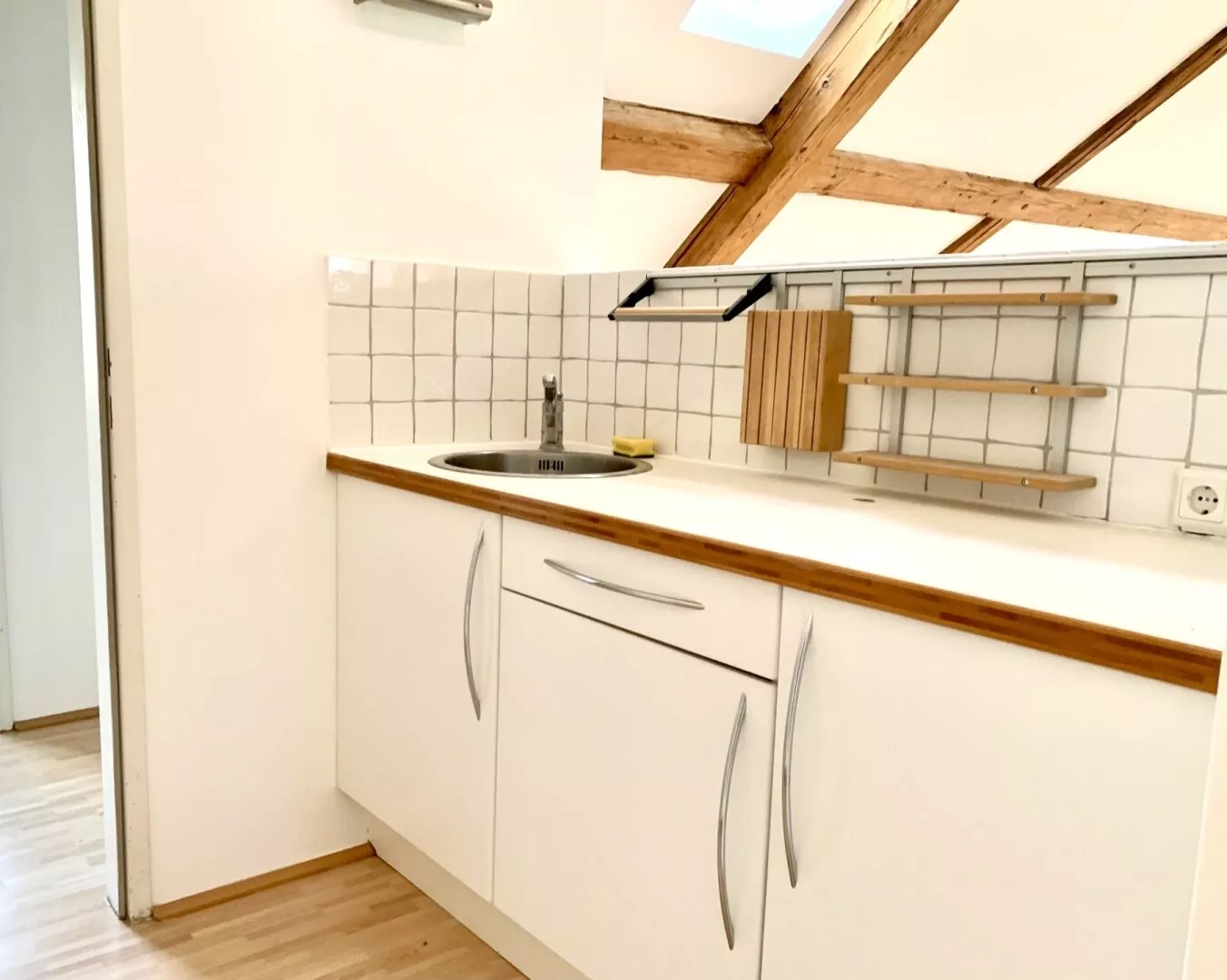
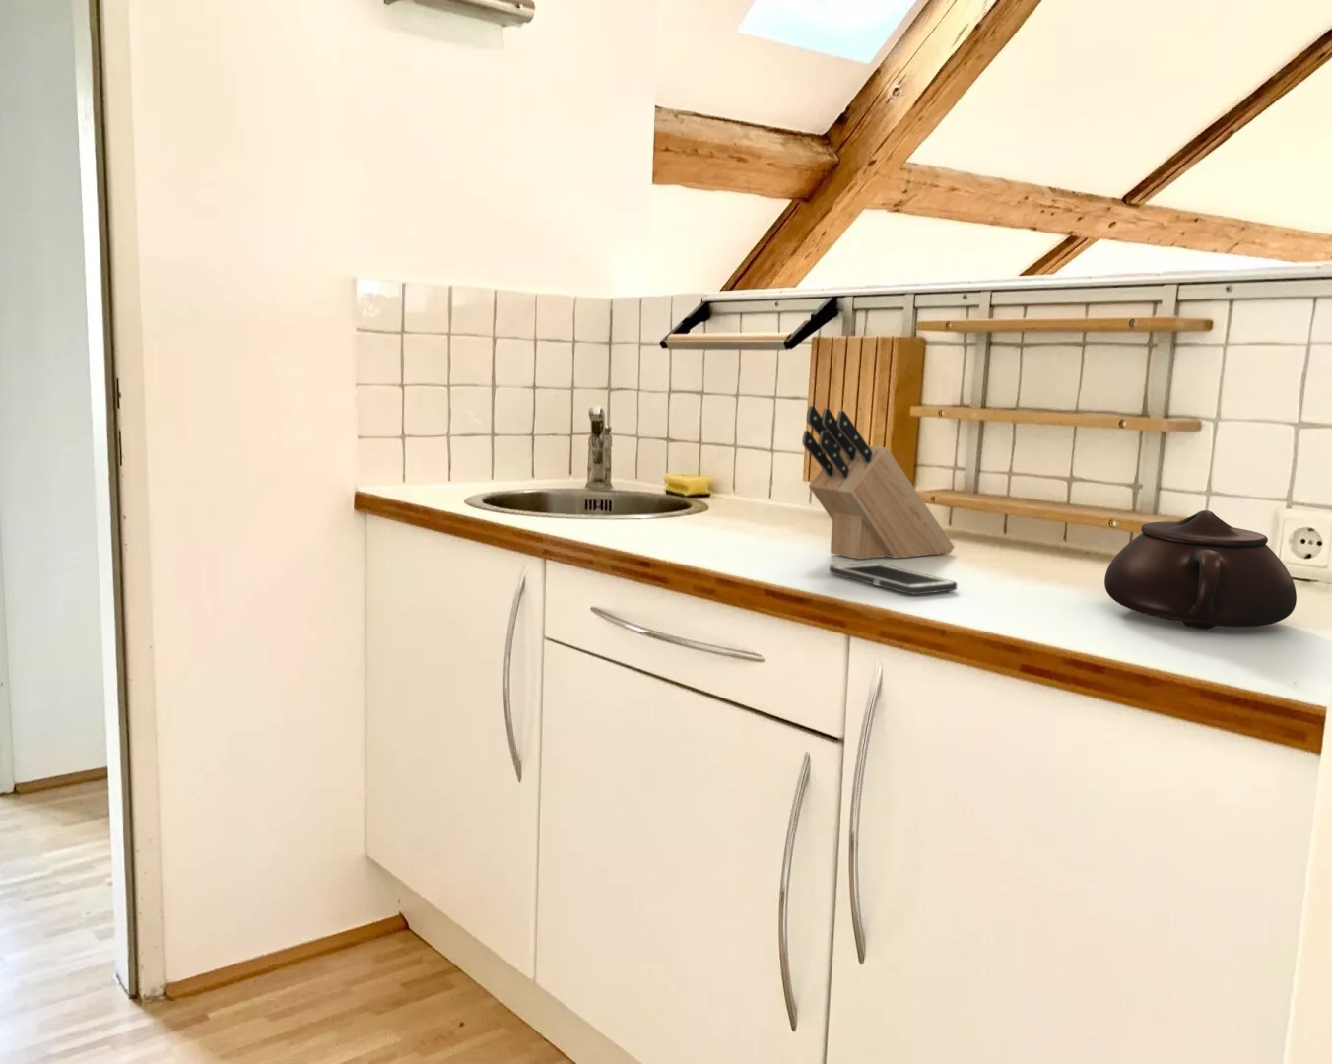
+ cell phone (890, 578)
+ knife block (876, 481)
+ teapot (1196, 563)
